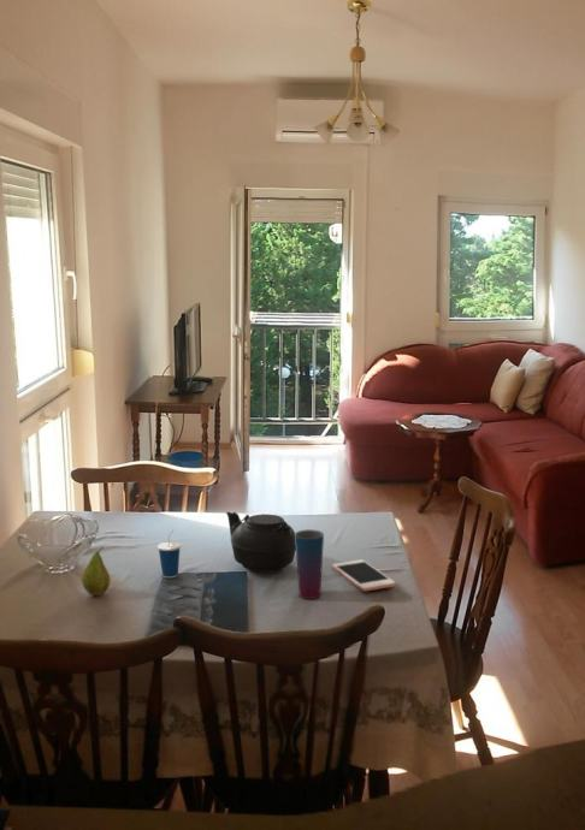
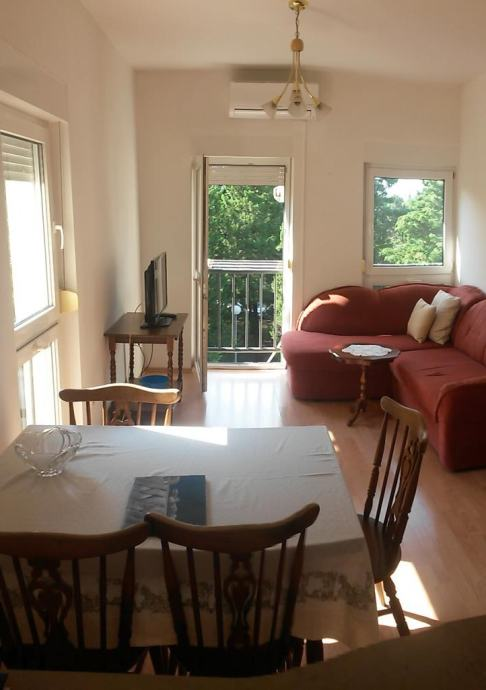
- fruit (95, 569)
- cup (169, 551)
- cup (309, 564)
- teapot (259, 540)
- cell phone (362, 574)
